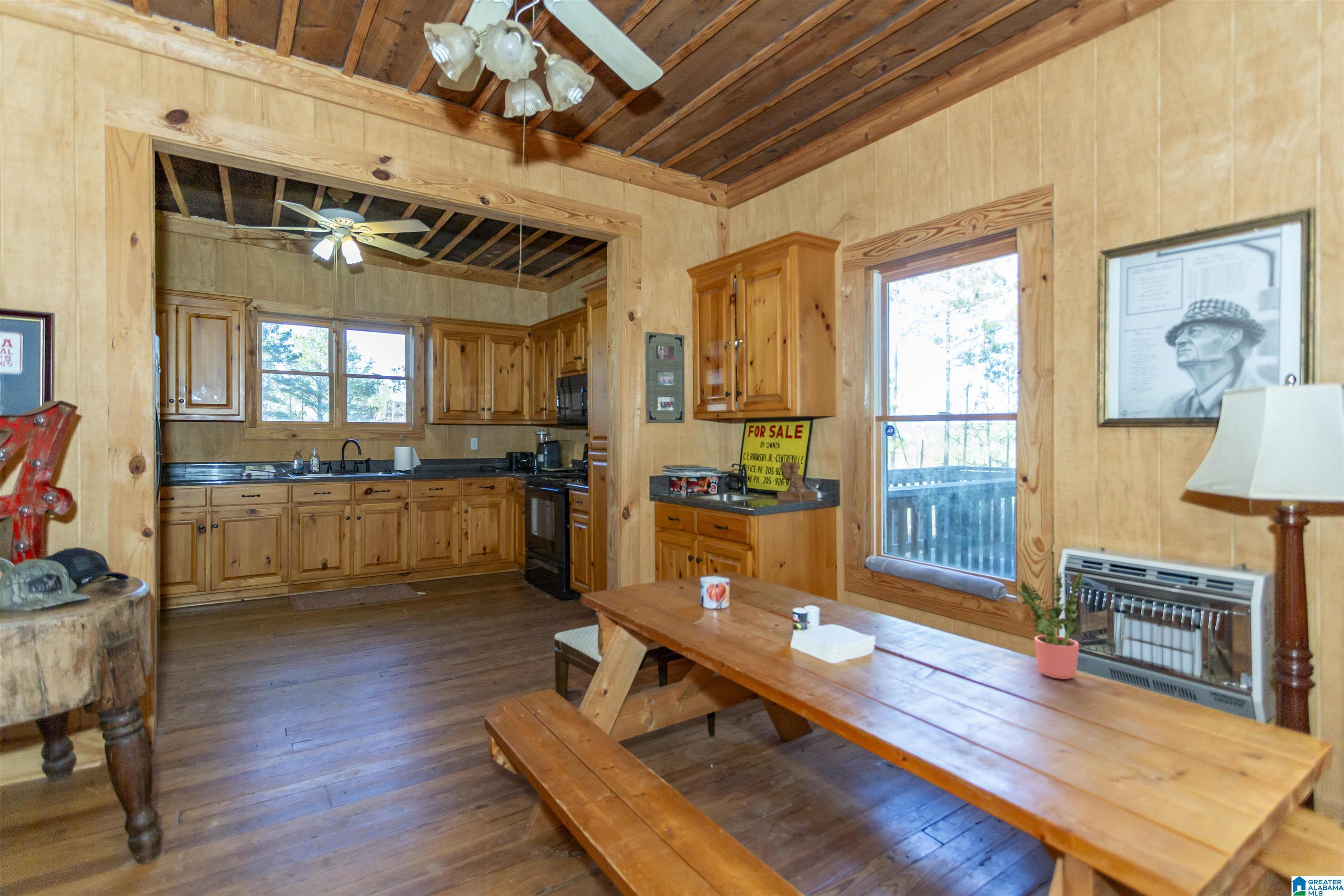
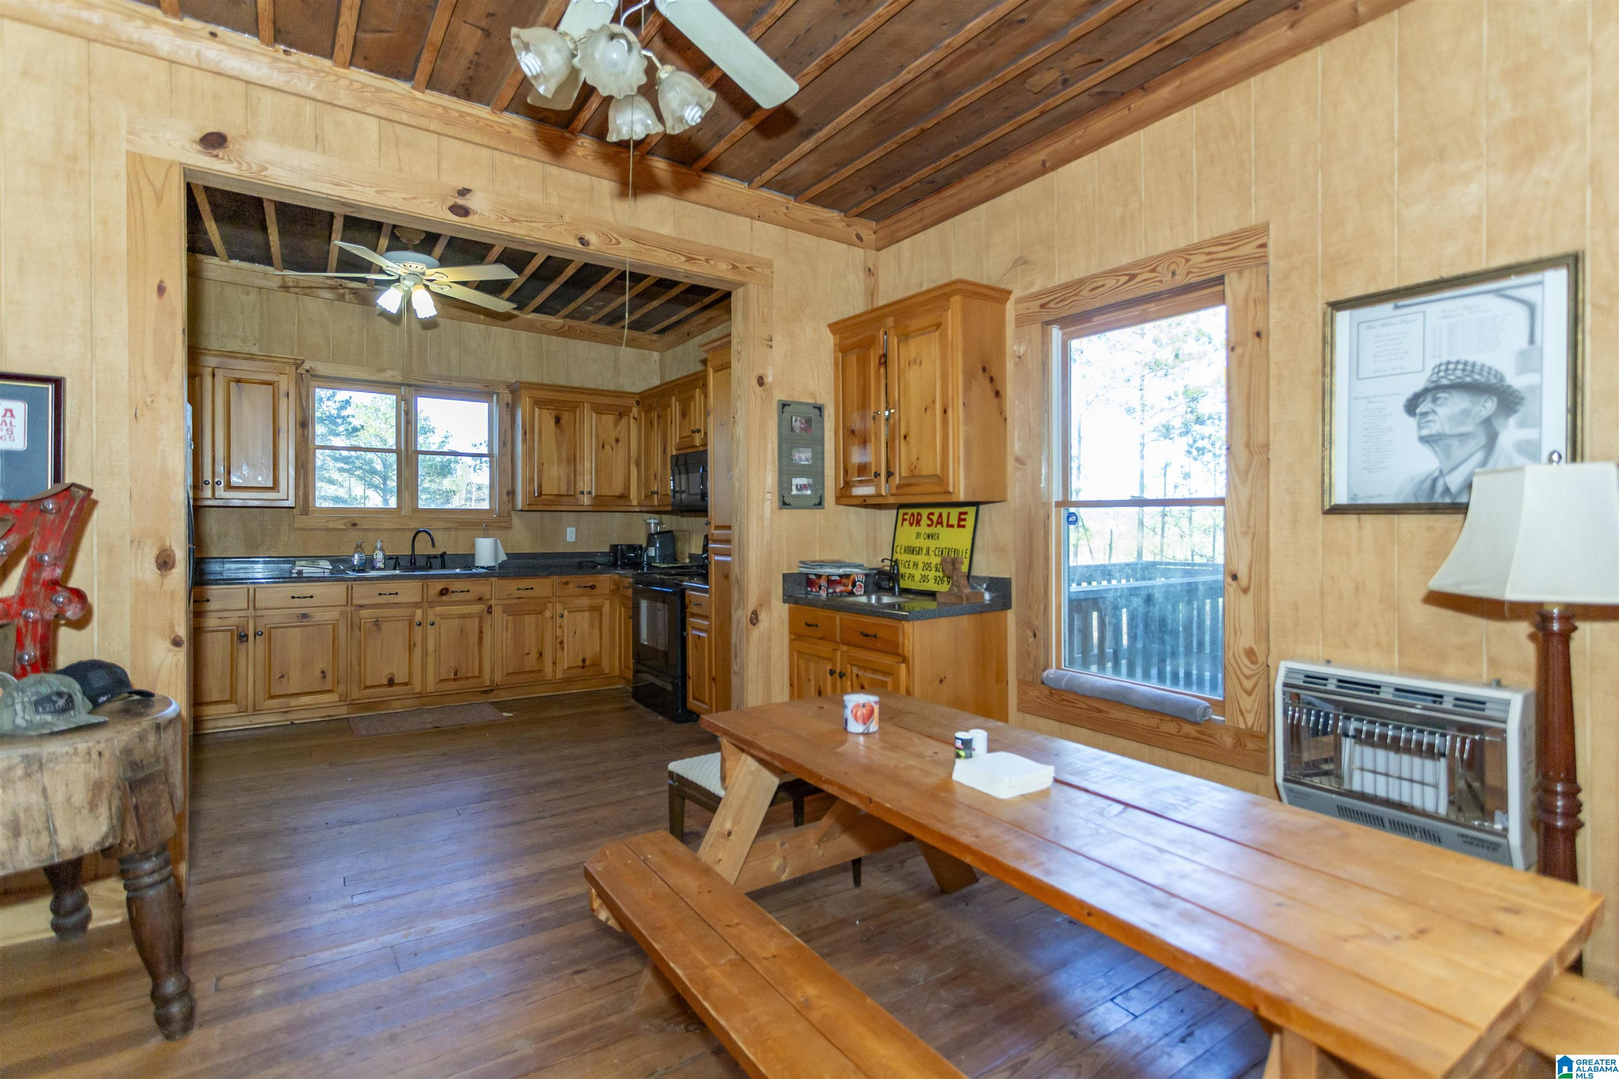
- potted plant (1040, 623)
